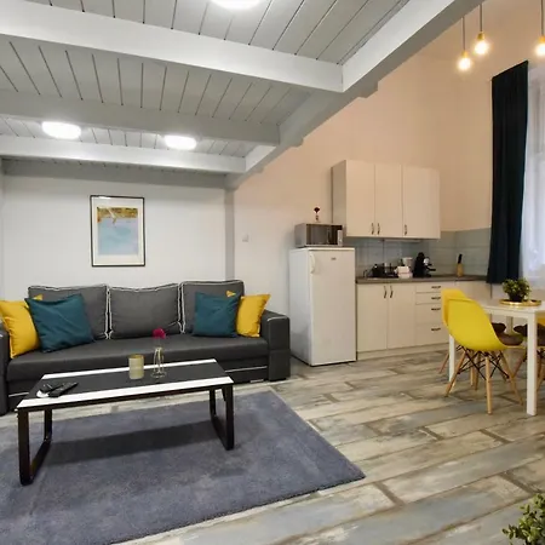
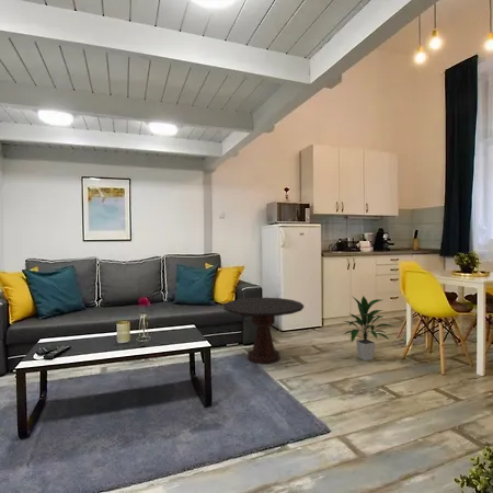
+ side table (263, 331)
+ indoor plant (365, 325)
